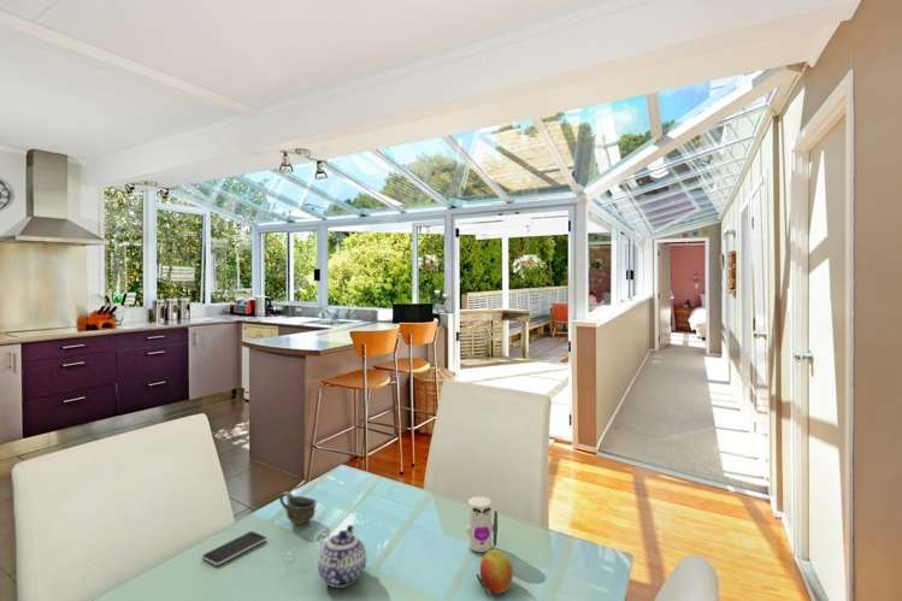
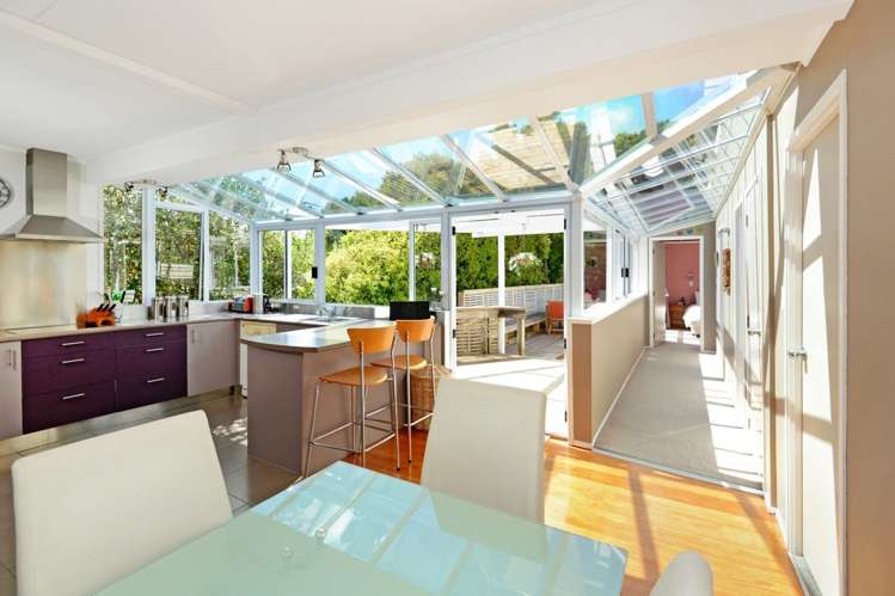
- teapot (342, 554)
- cup (300, 506)
- smartphone (235, 547)
- toy (481, 522)
- fruit (495, 570)
